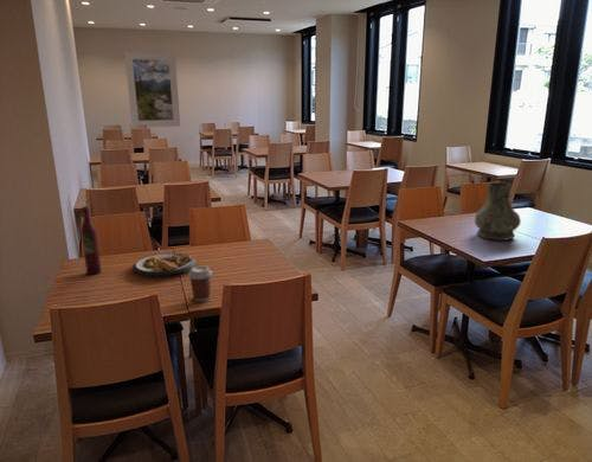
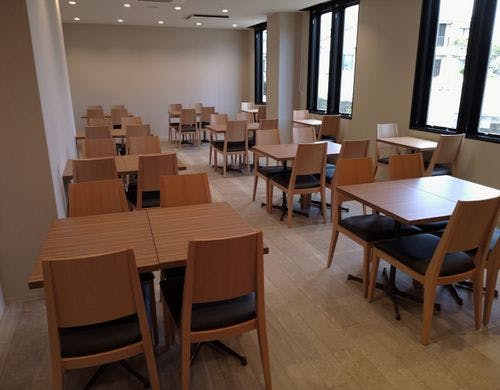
- coffee cup (200, 283)
- vase (498, 210)
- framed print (153, 90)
- plate (165, 262)
- wine bottle (89, 239)
